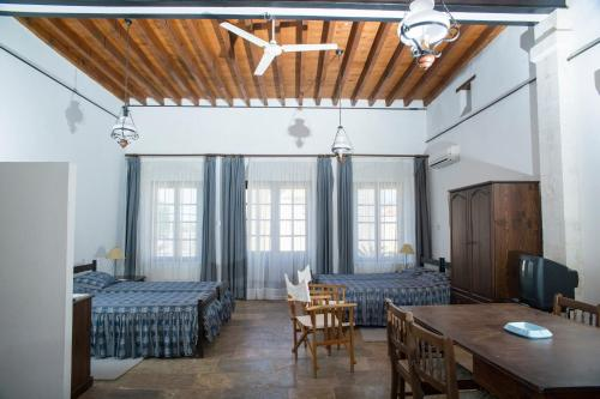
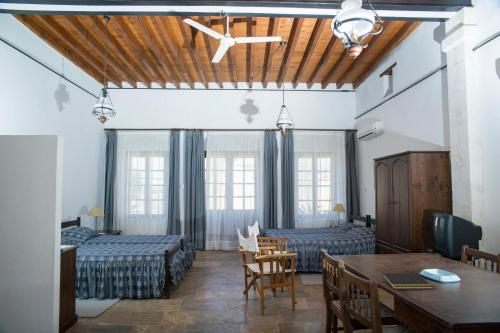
+ notepad (406, 280)
